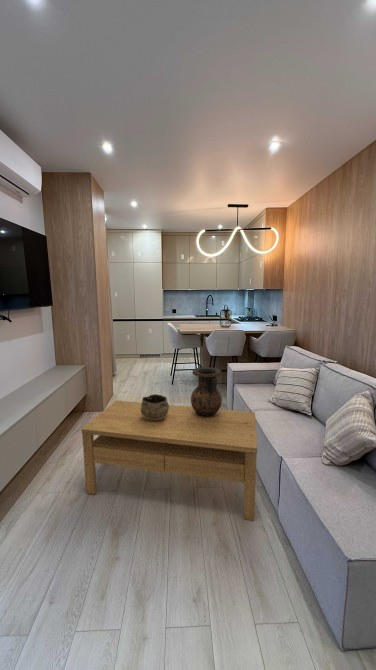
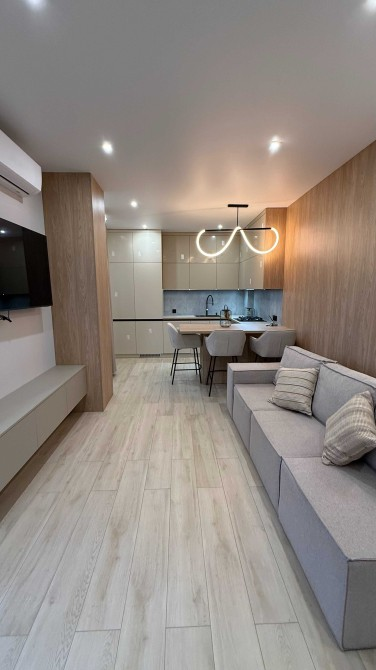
- vase (206, 391)
- coffee table (174, 451)
- decorative bowl (155, 407)
